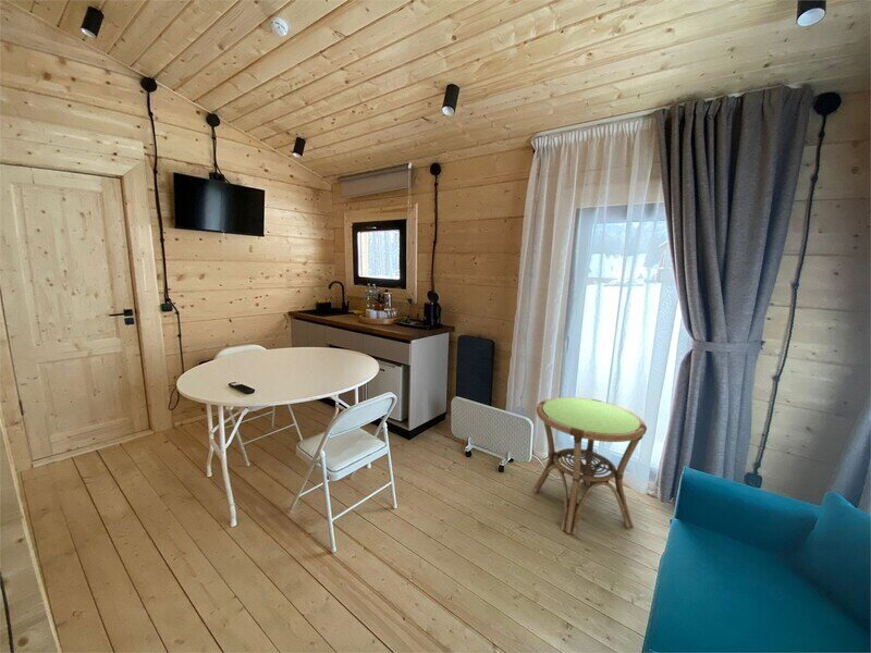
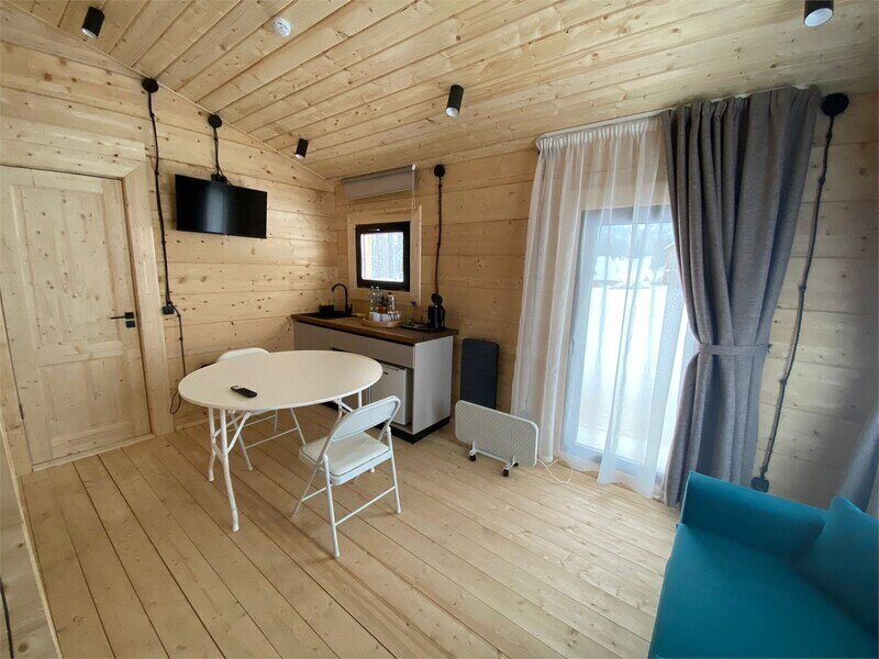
- side table (585, 459)
